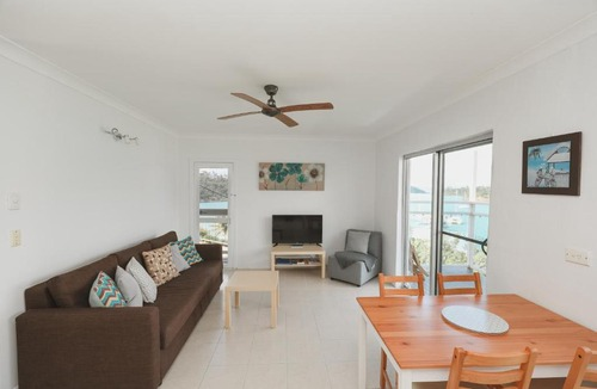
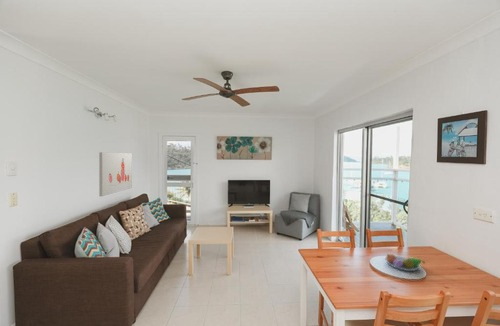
+ fruit bowl (403, 259)
+ wall art (117, 172)
